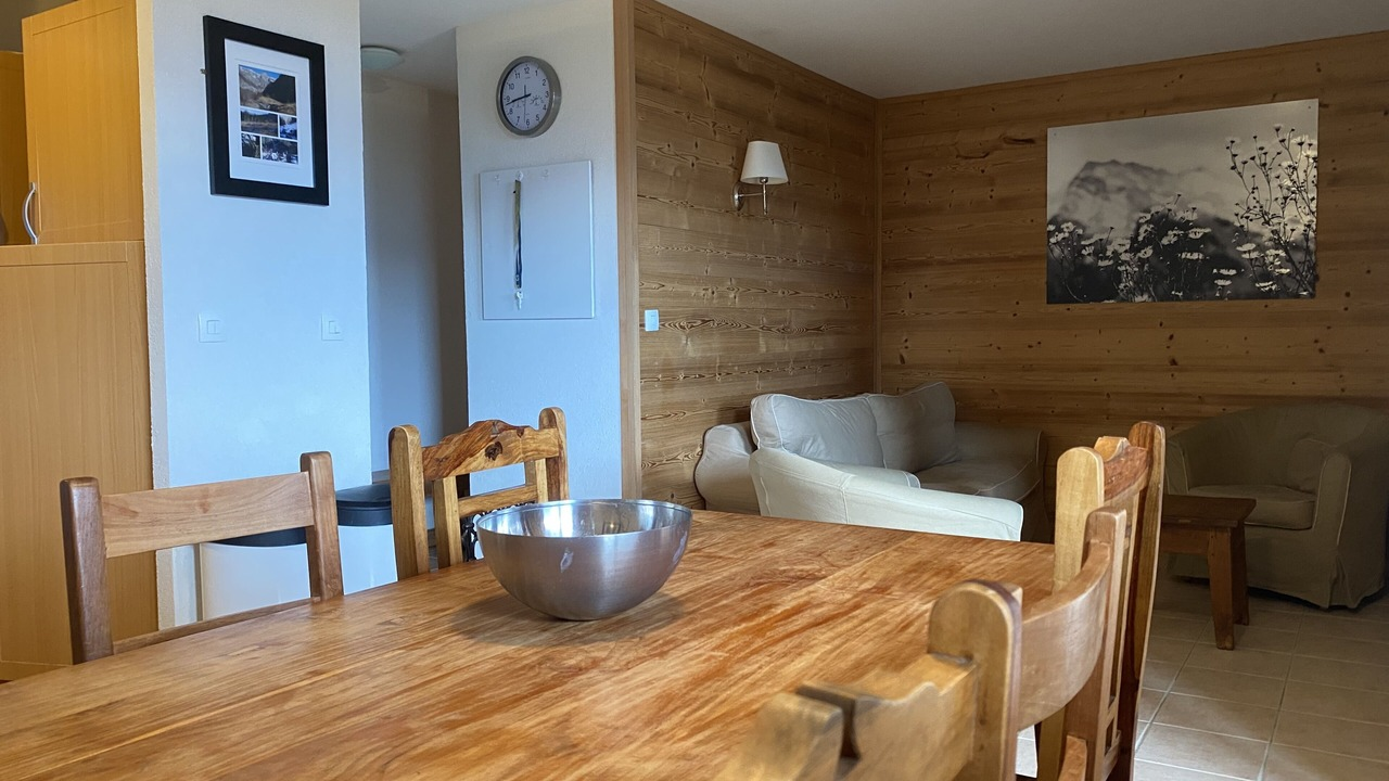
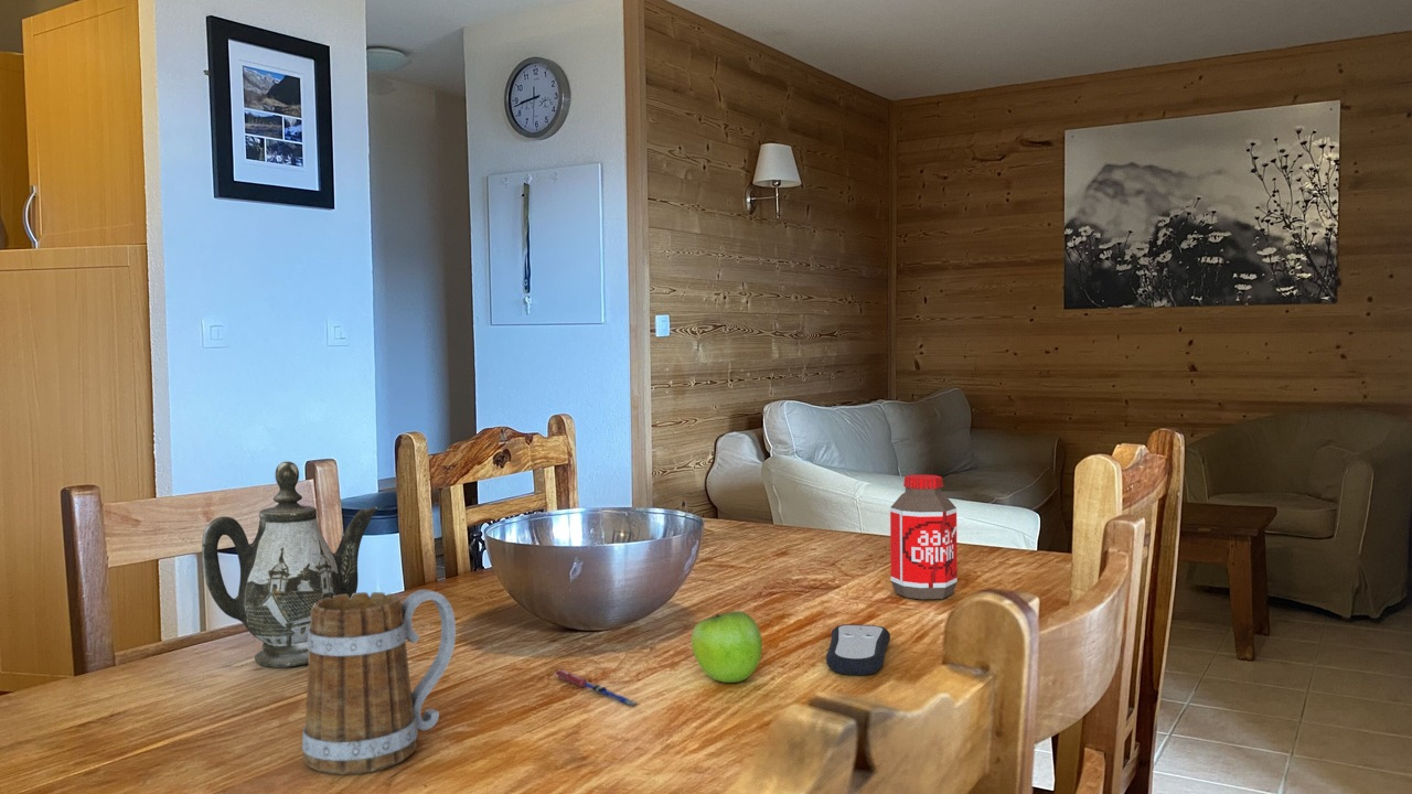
+ pen (595, 686)
+ fruit (727, 644)
+ mug (382, 673)
+ bottle (923, 535)
+ teapot (293, 559)
+ remote control (857, 647)
